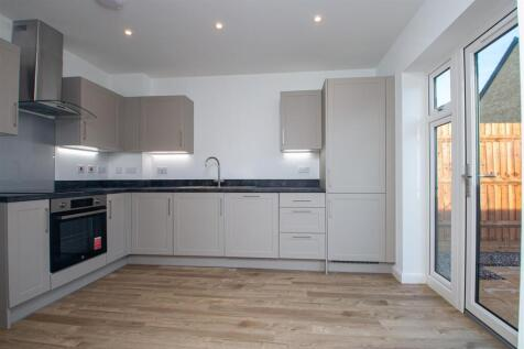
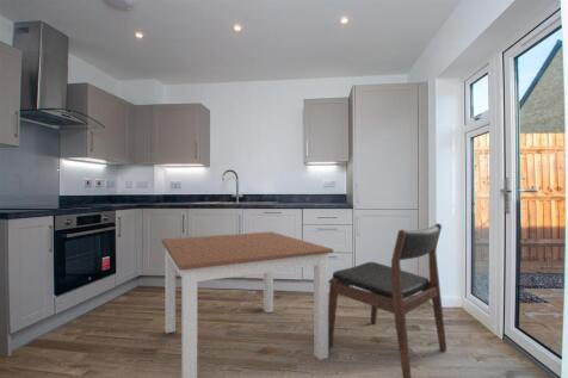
+ dining chair (384, 285)
+ dining table (237, 275)
